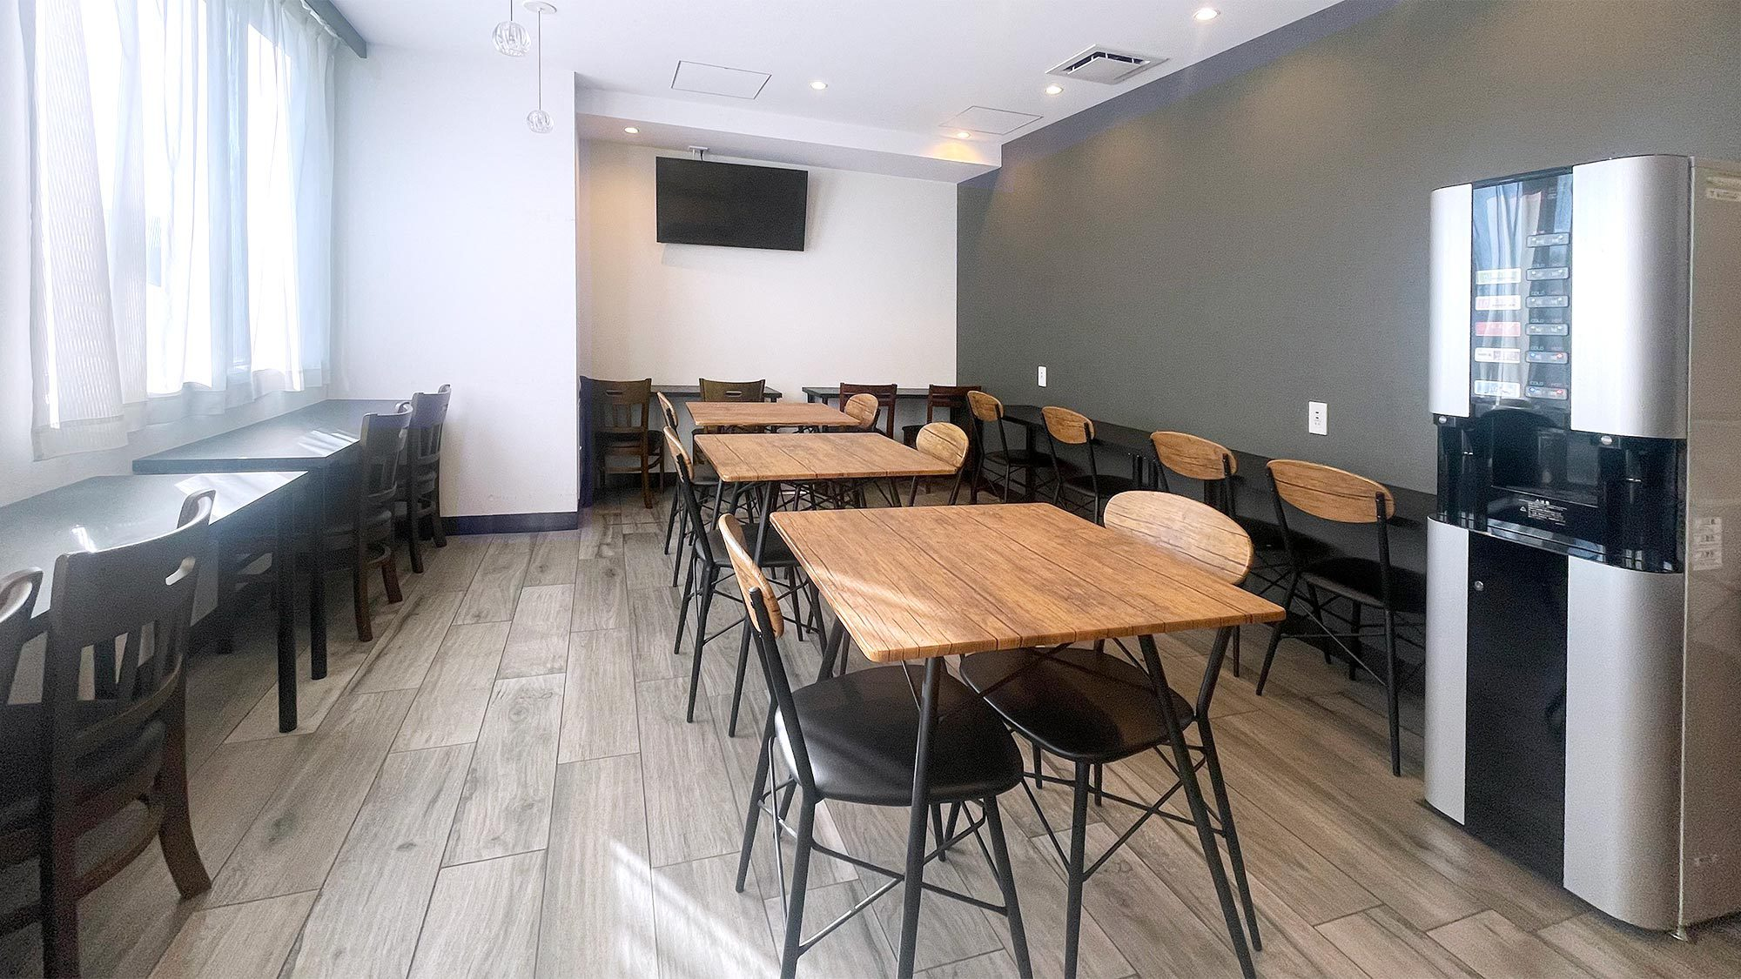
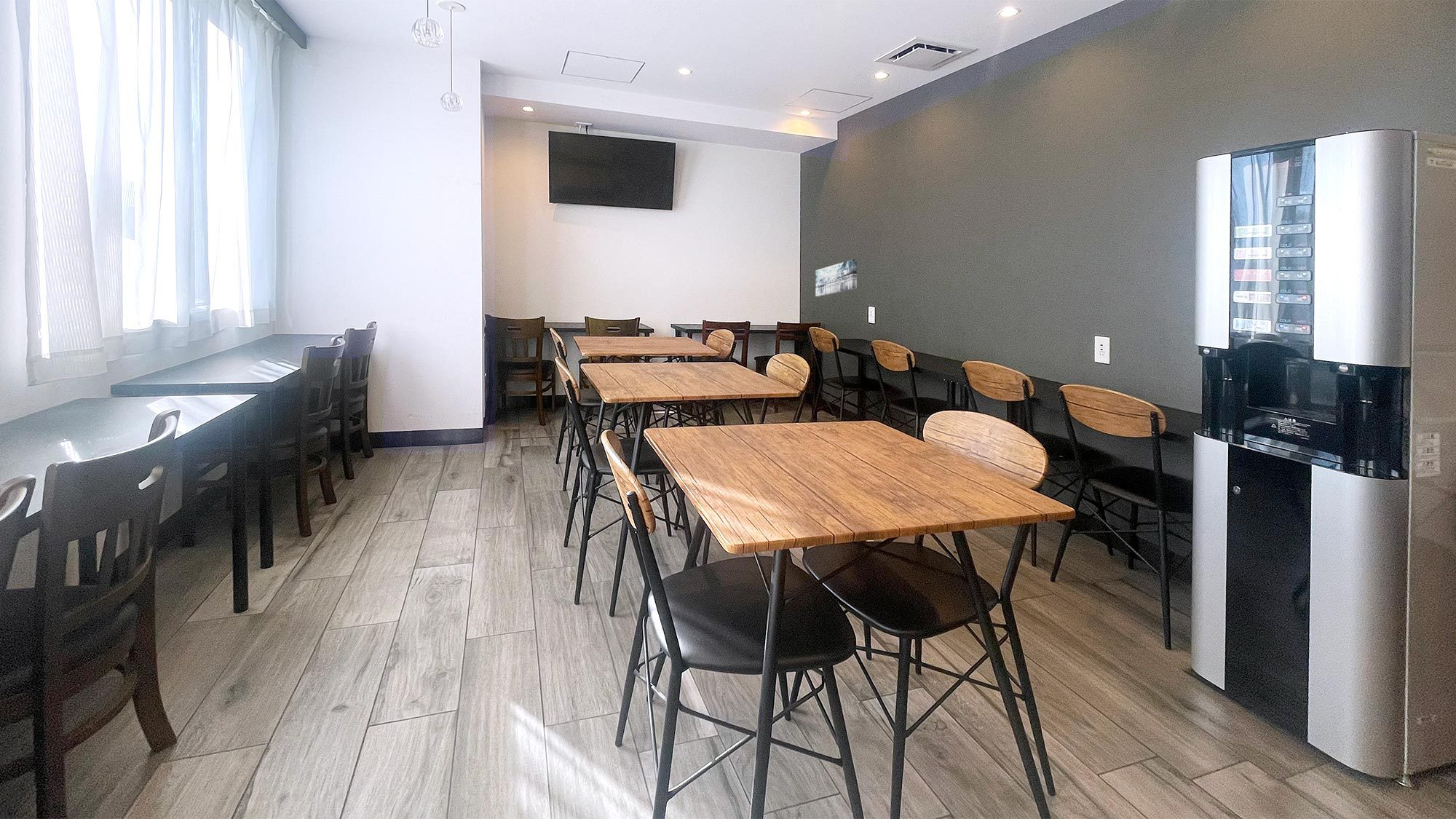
+ wall art (834, 279)
